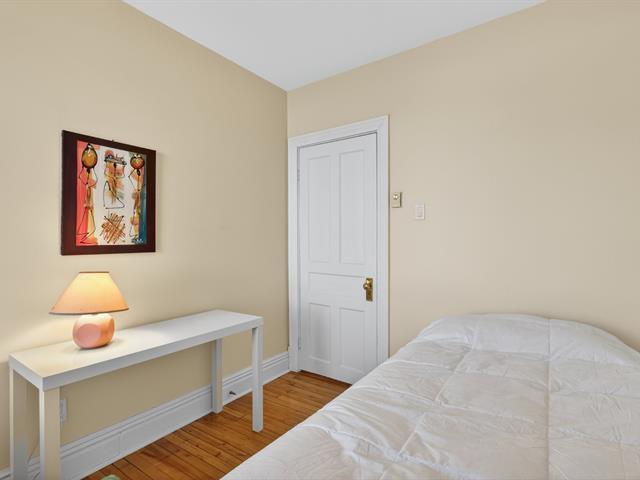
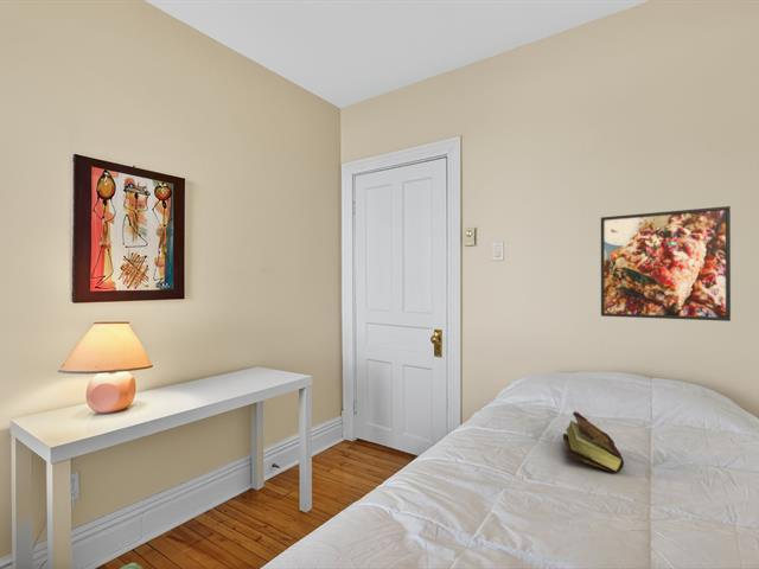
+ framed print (661, 264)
+ book (589, 435)
